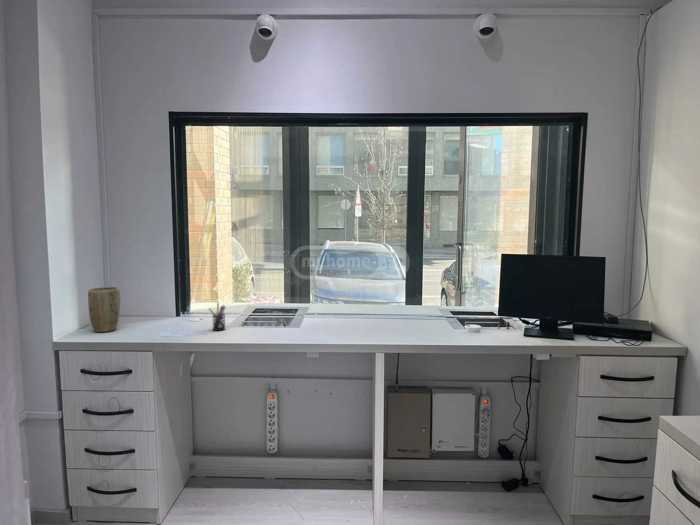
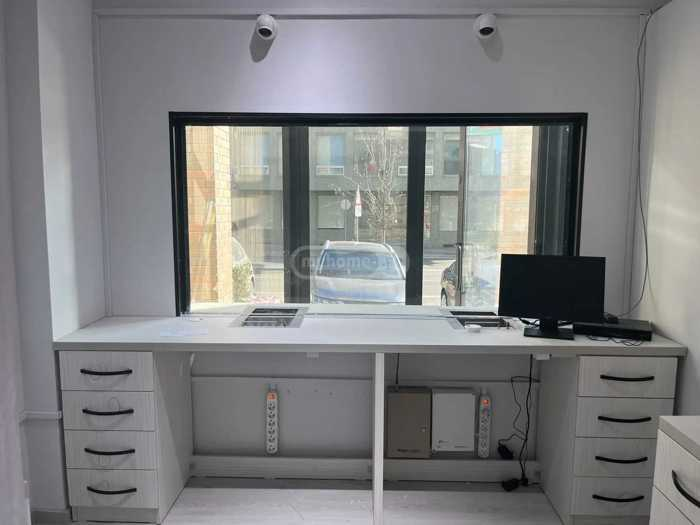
- pen holder (217, 316)
- plant pot (104, 309)
